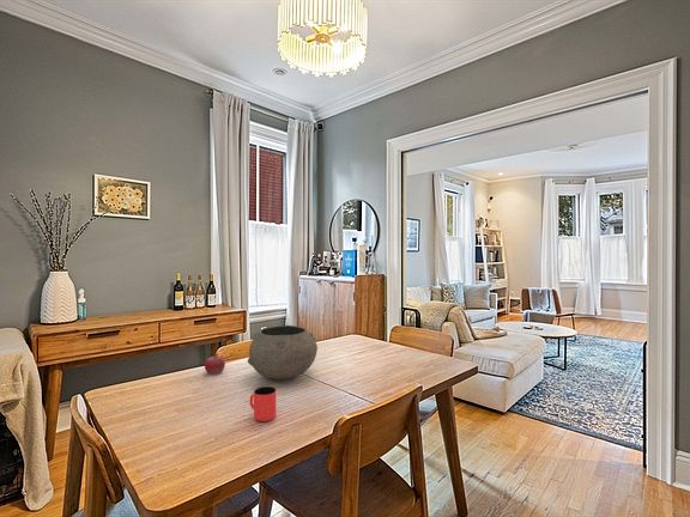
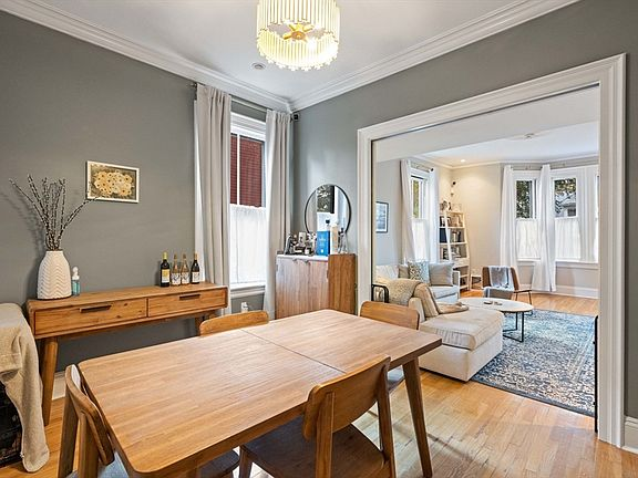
- bowl (284, 352)
- fruit (214, 363)
- cup (261, 402)
